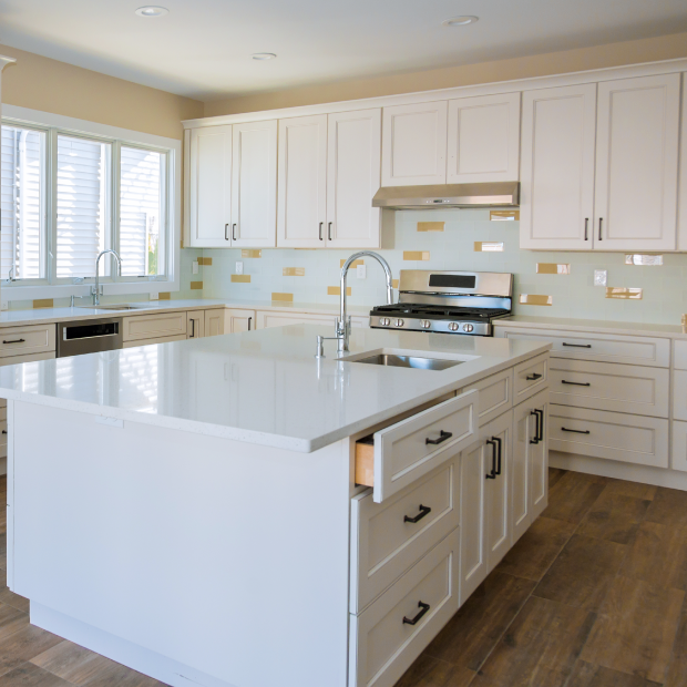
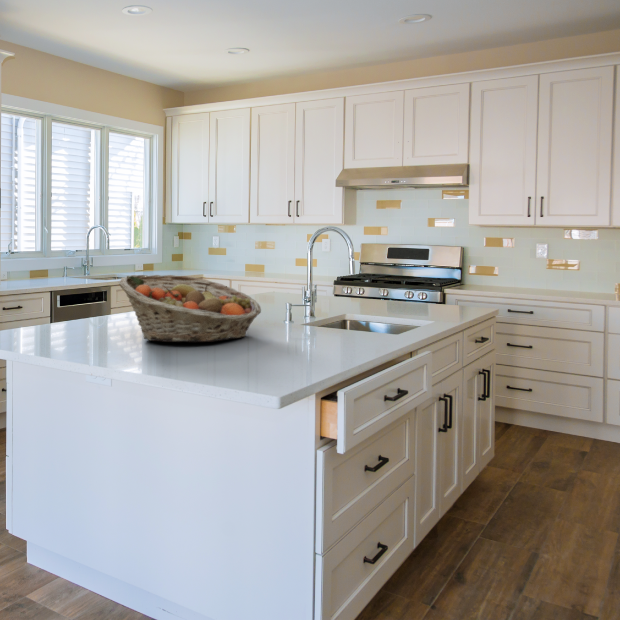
+ fruit basket (192, 306)
